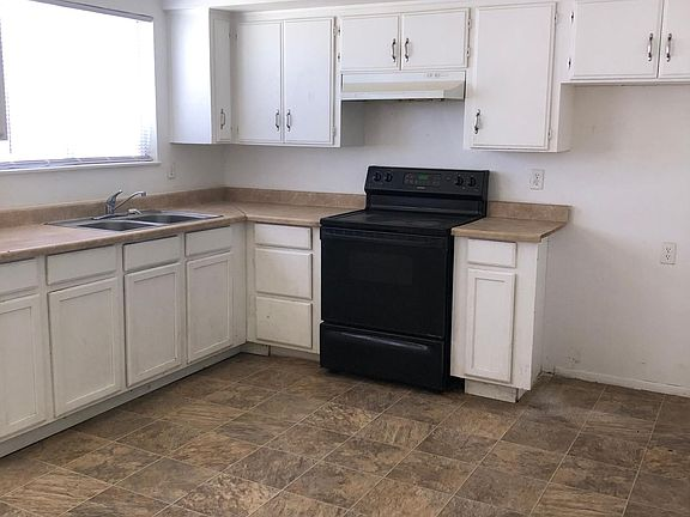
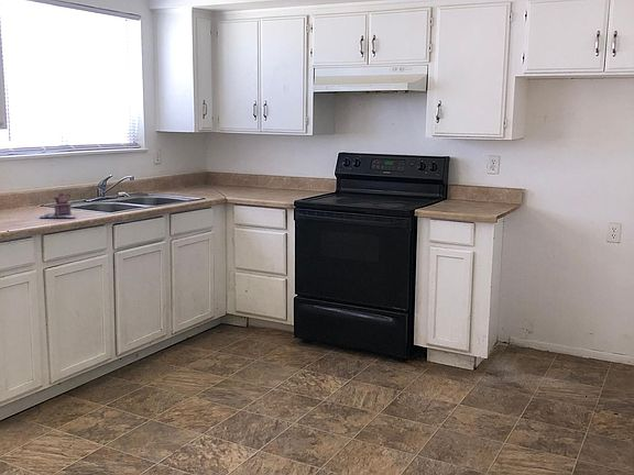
+ teapot (61, 203)
